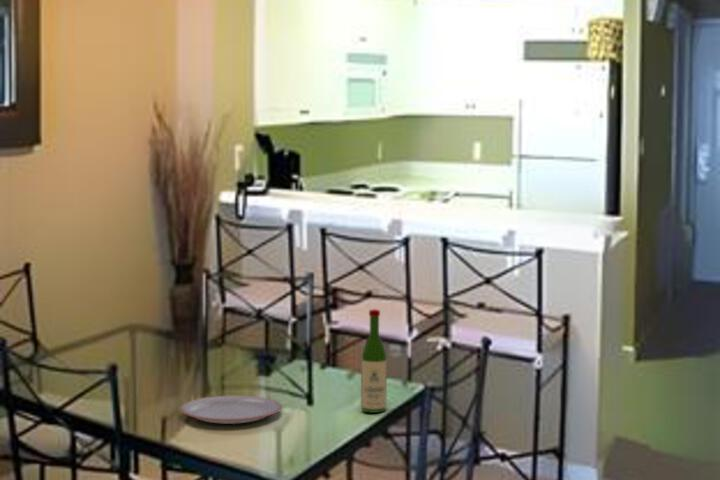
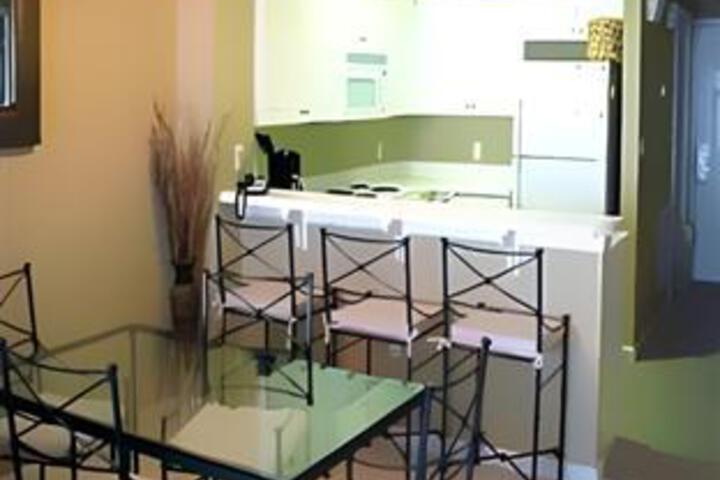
- plate (231, 410)
- wine bottle (374, 360)
